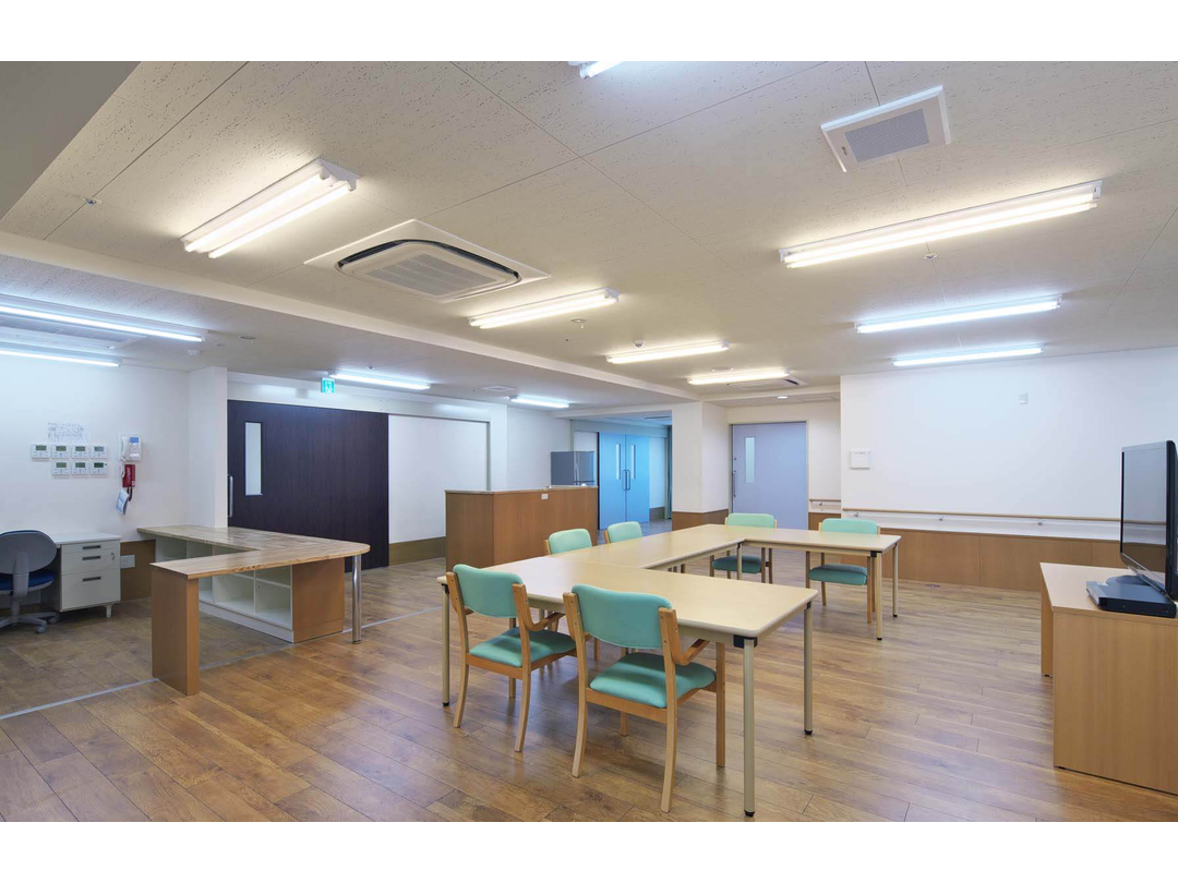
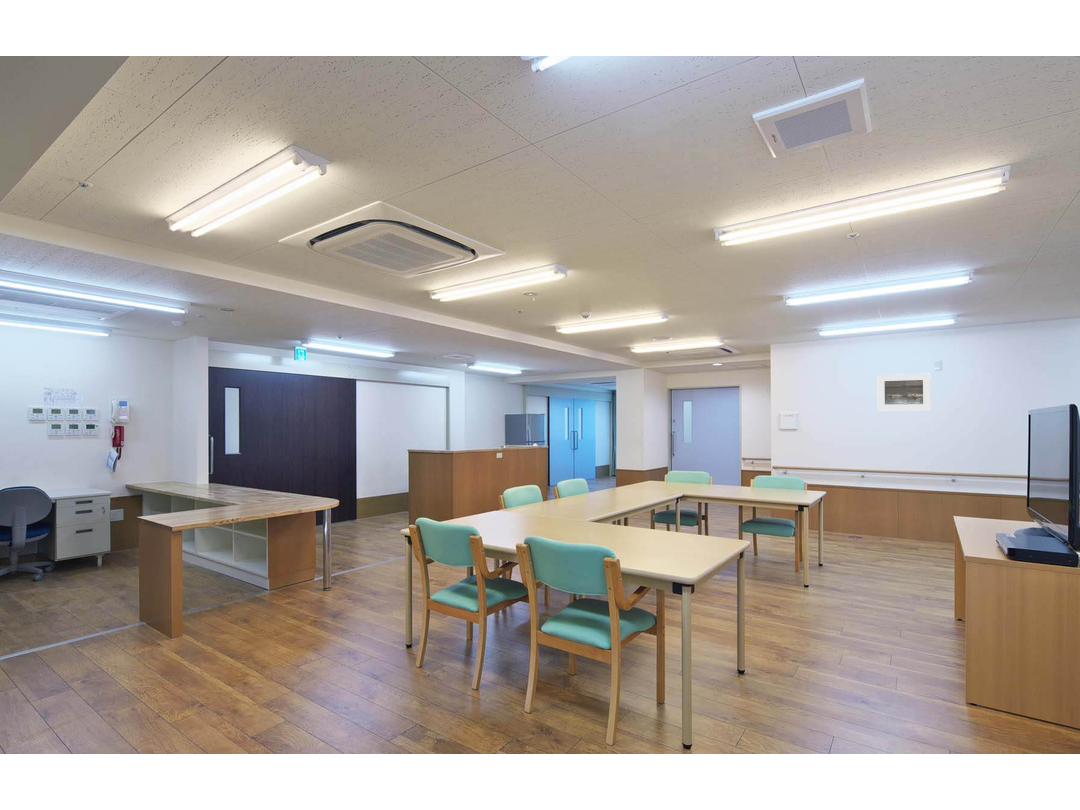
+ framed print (903, 392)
